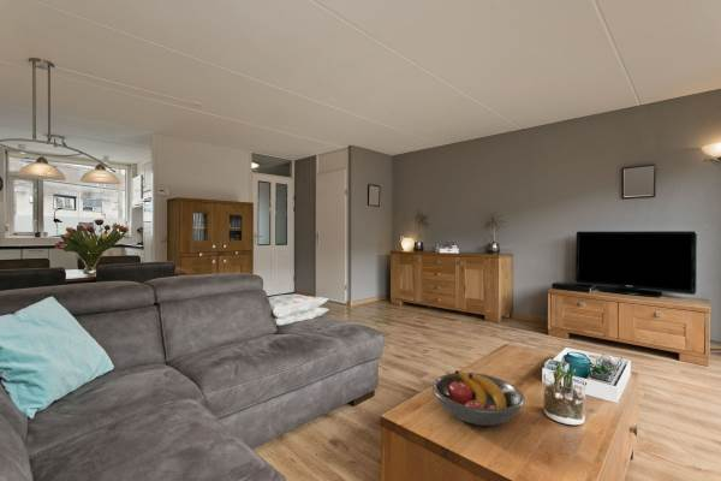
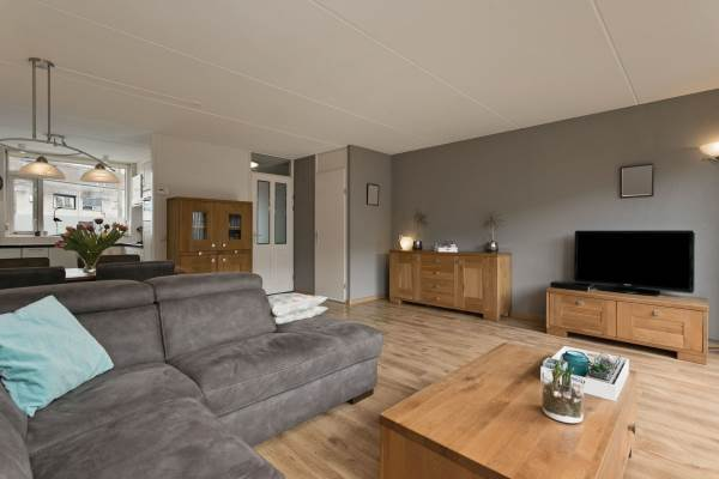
- fruit bowl (476, 398)
